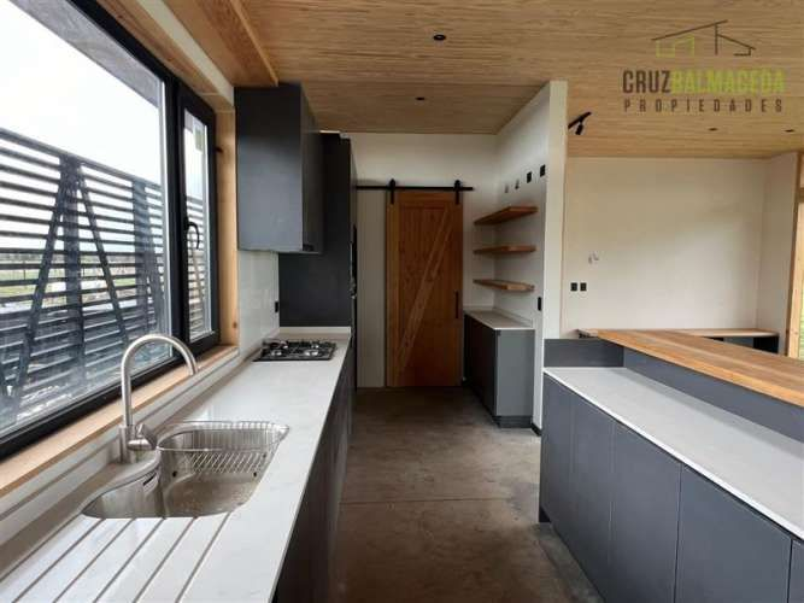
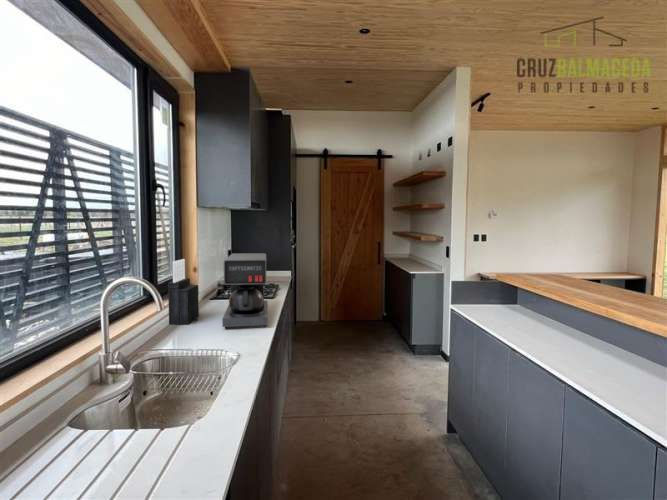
+ coffee maker (247, 287)
+ knife block (185, 290)
